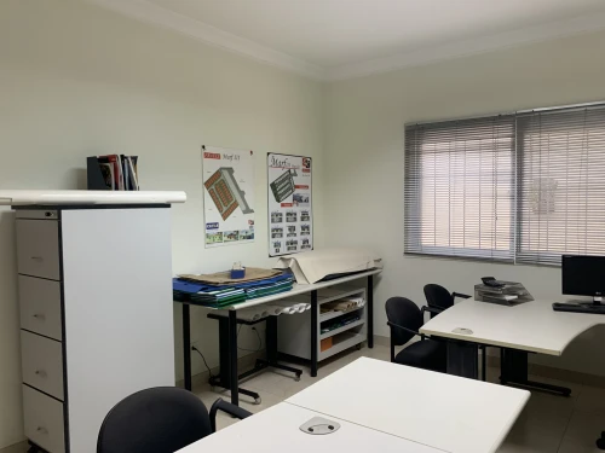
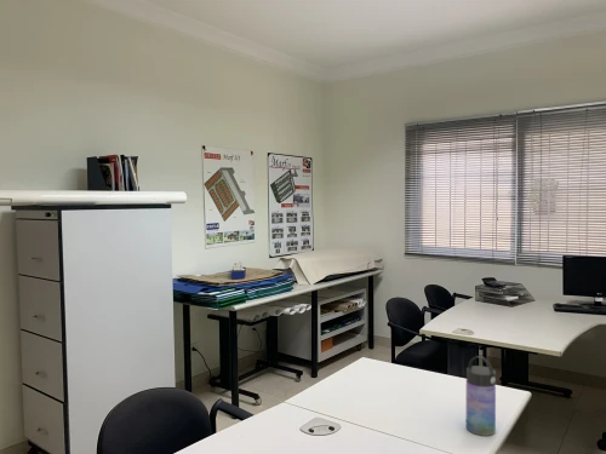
+ water bottle (480, 392)
